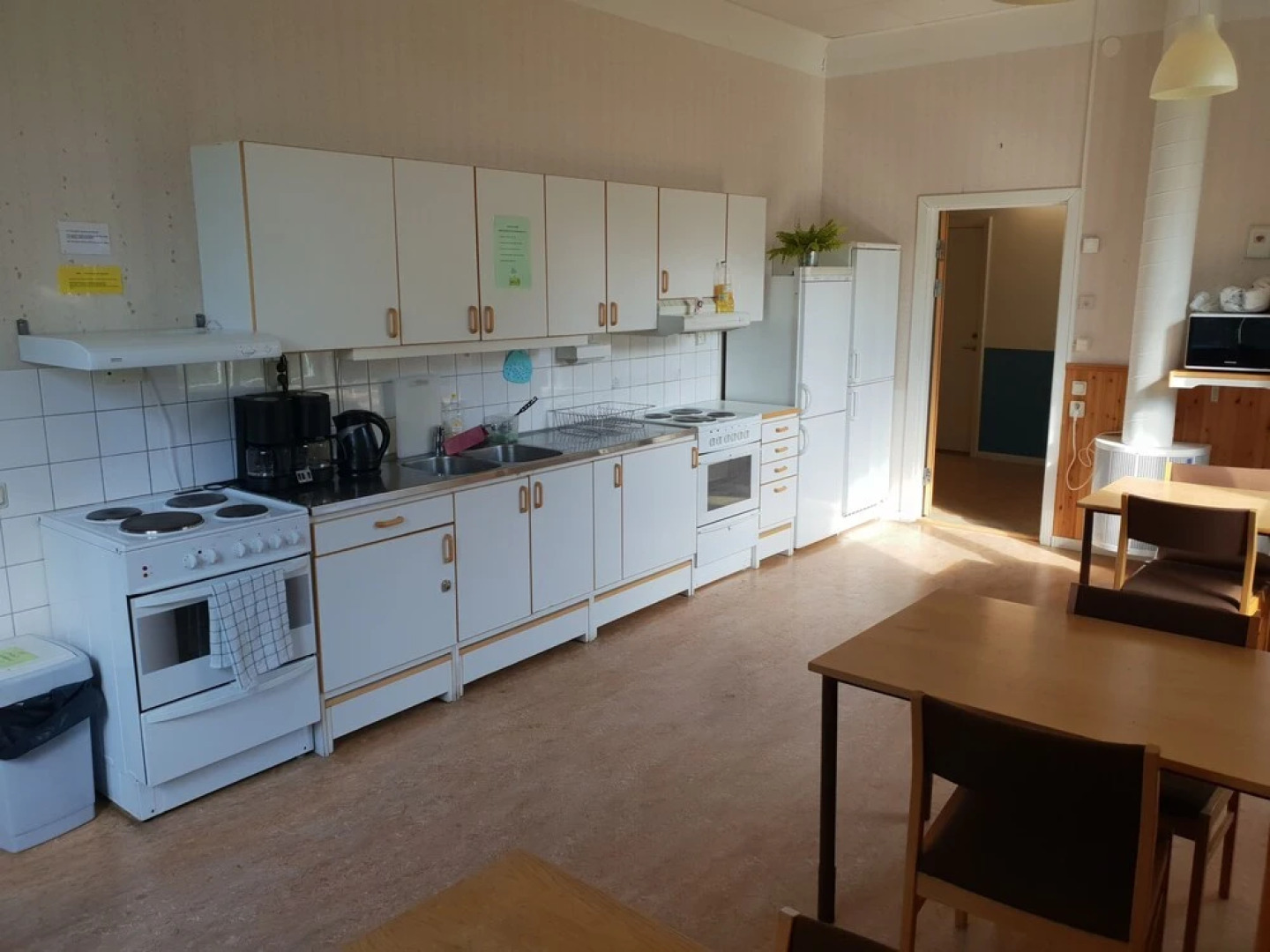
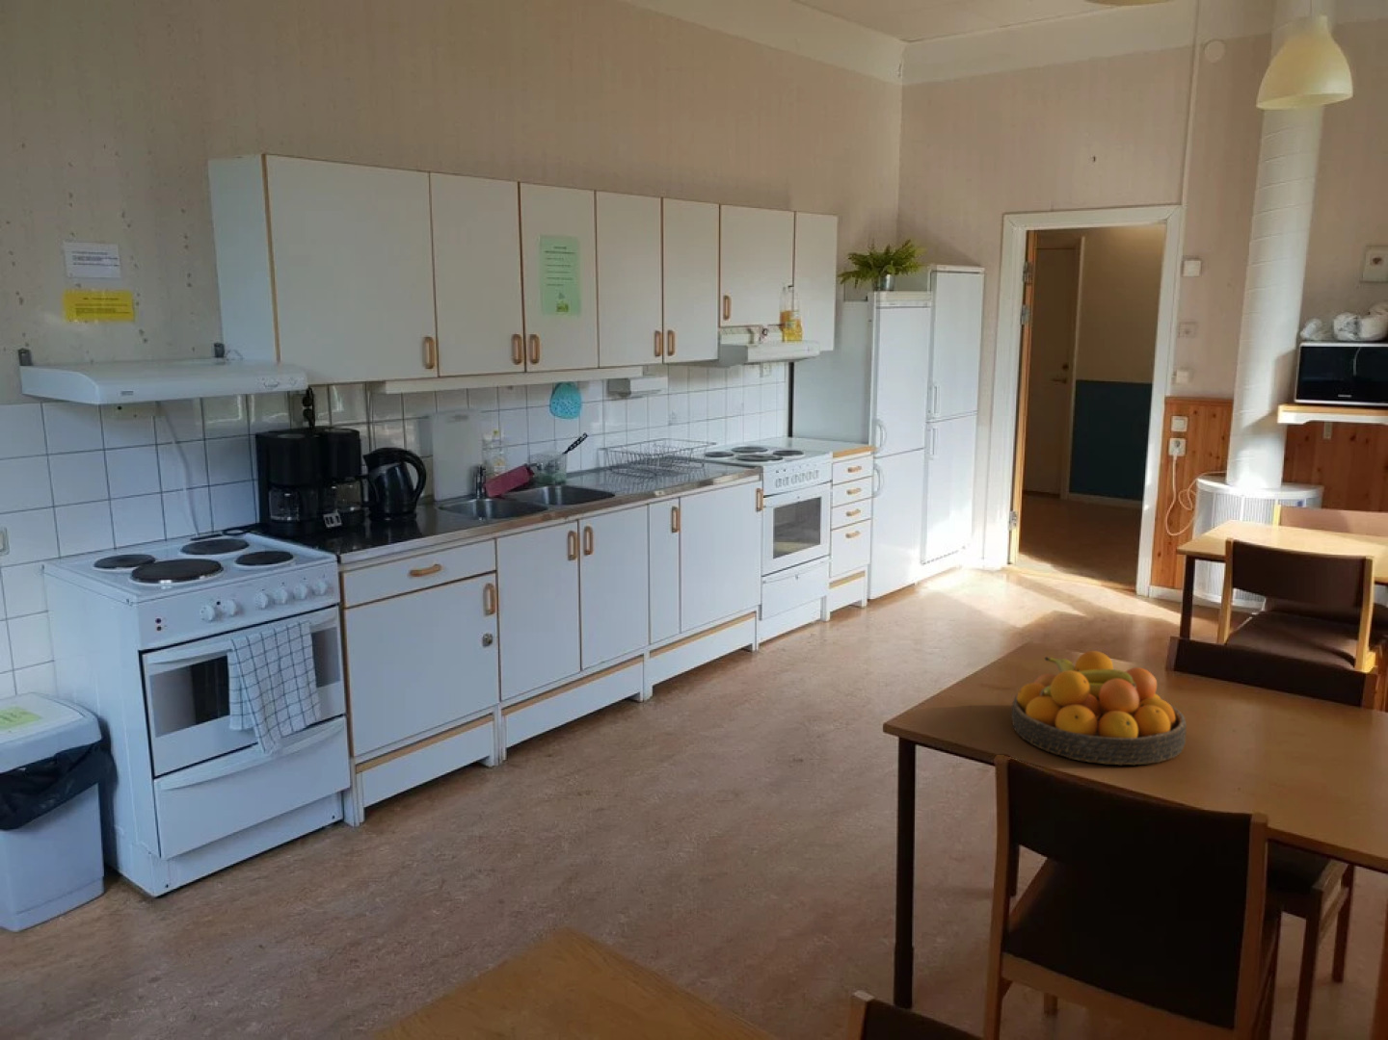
+ fruit bowl (1098, 698)
